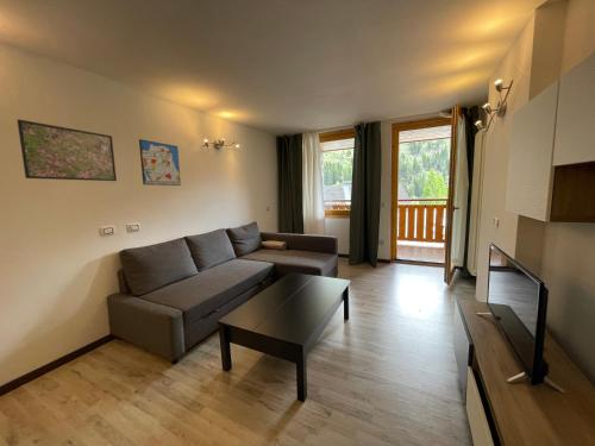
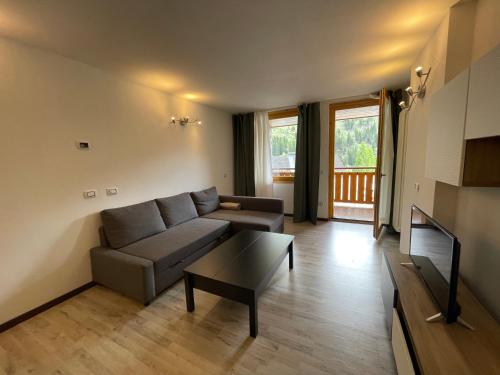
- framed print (74, 155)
- wall art (161, 164)
